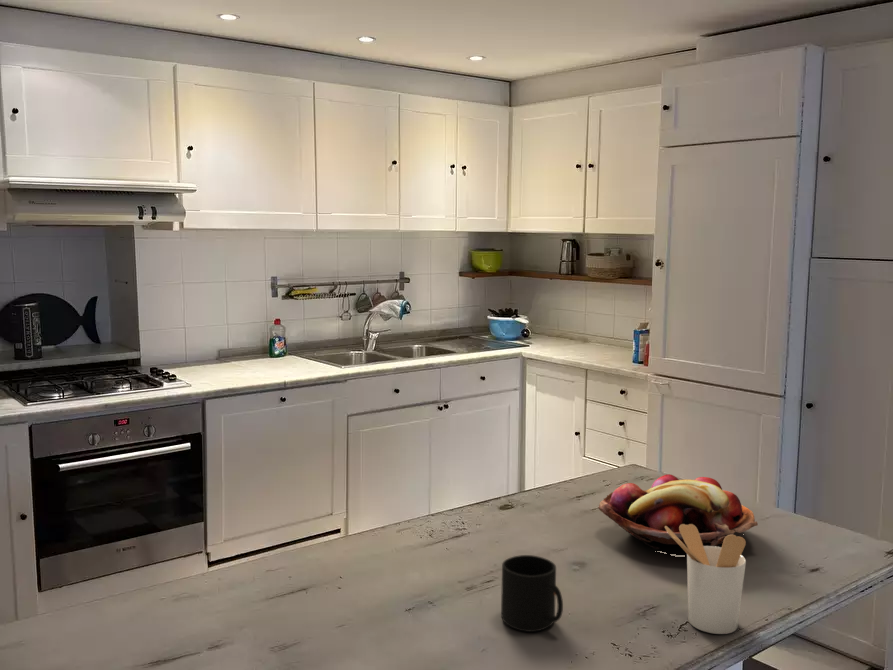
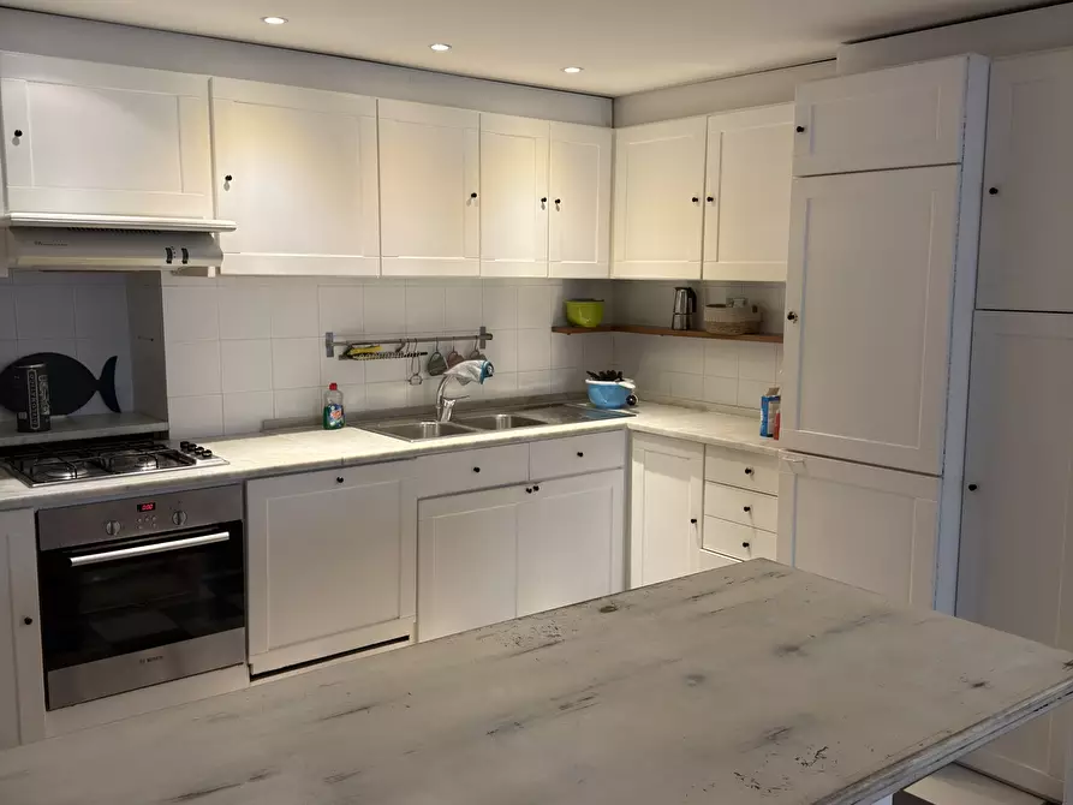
- utensil holder (702, 574)
- mug (533, 596)
- fruit basket (677, 507)
